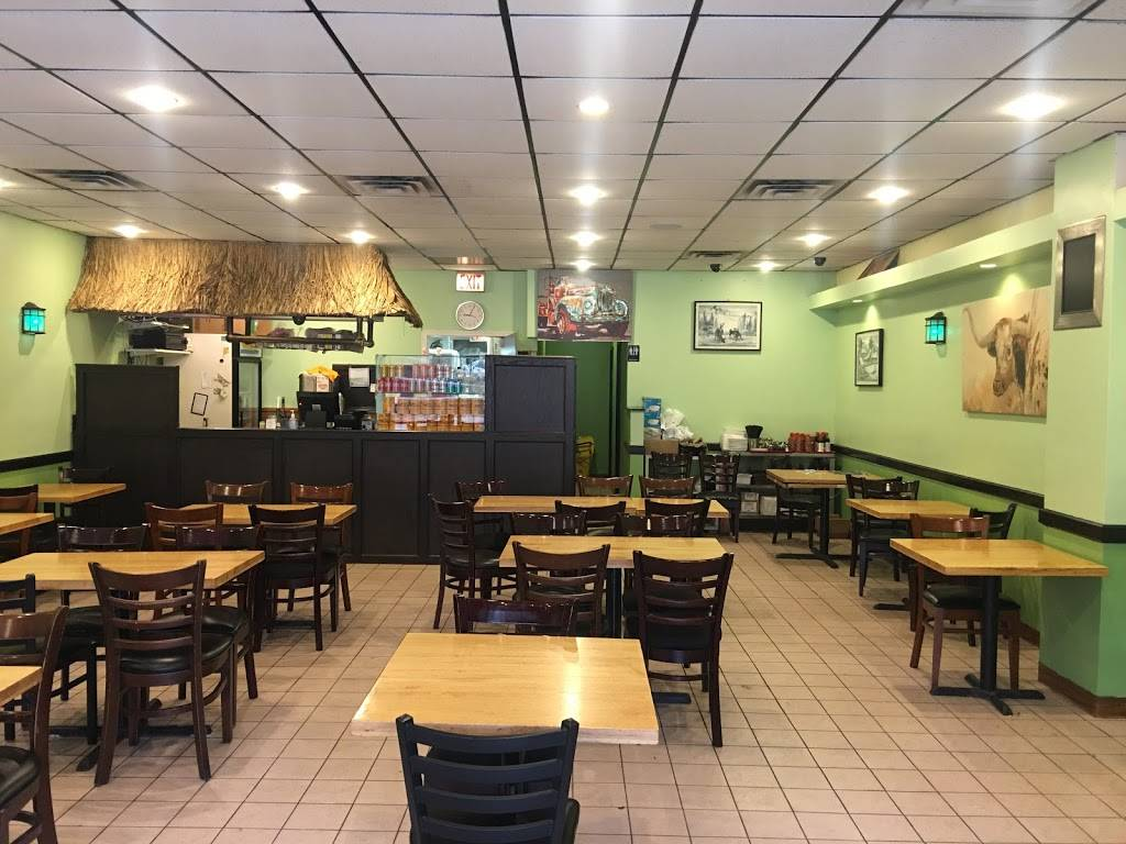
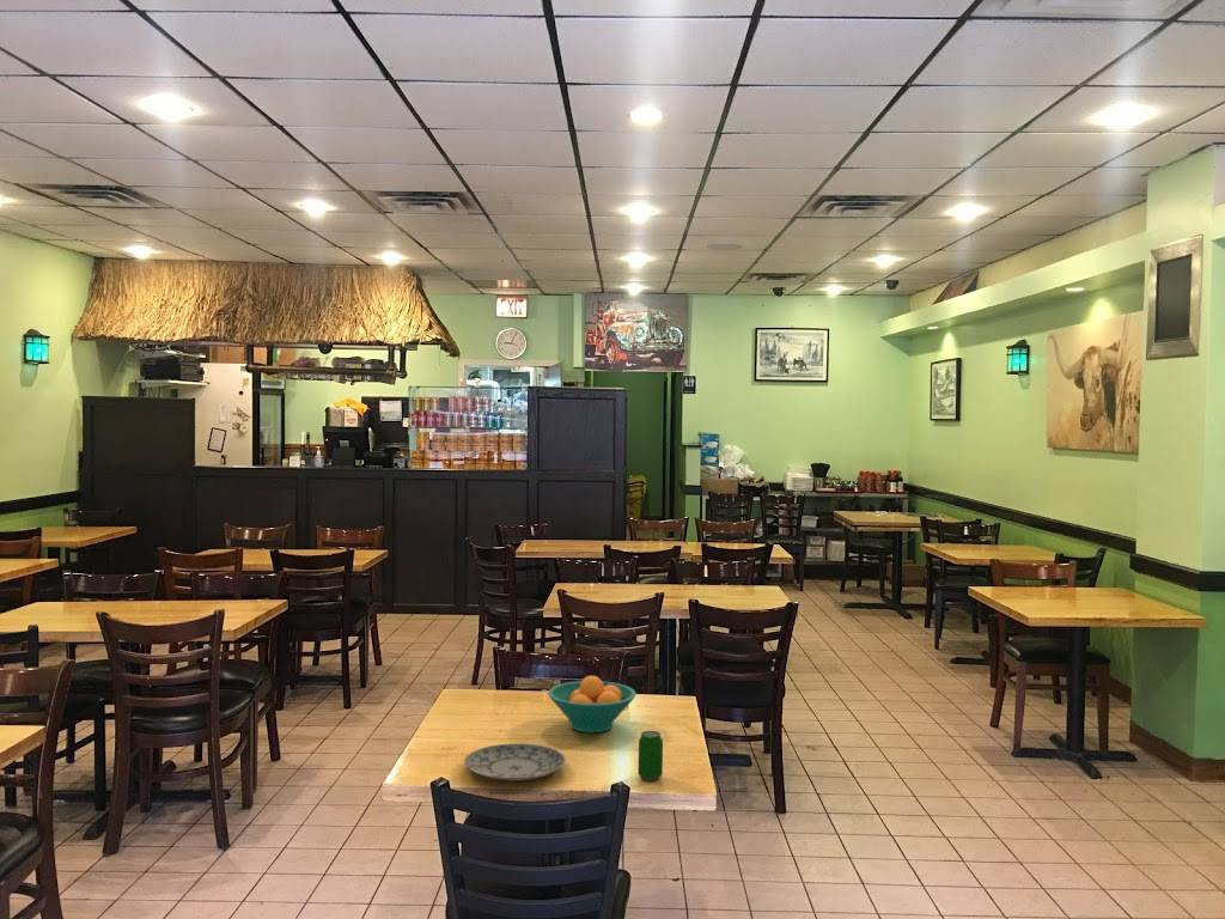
+ fruit bowl (591, 701)
+ beverage can (650, 755)
+ plate (514, 765)
